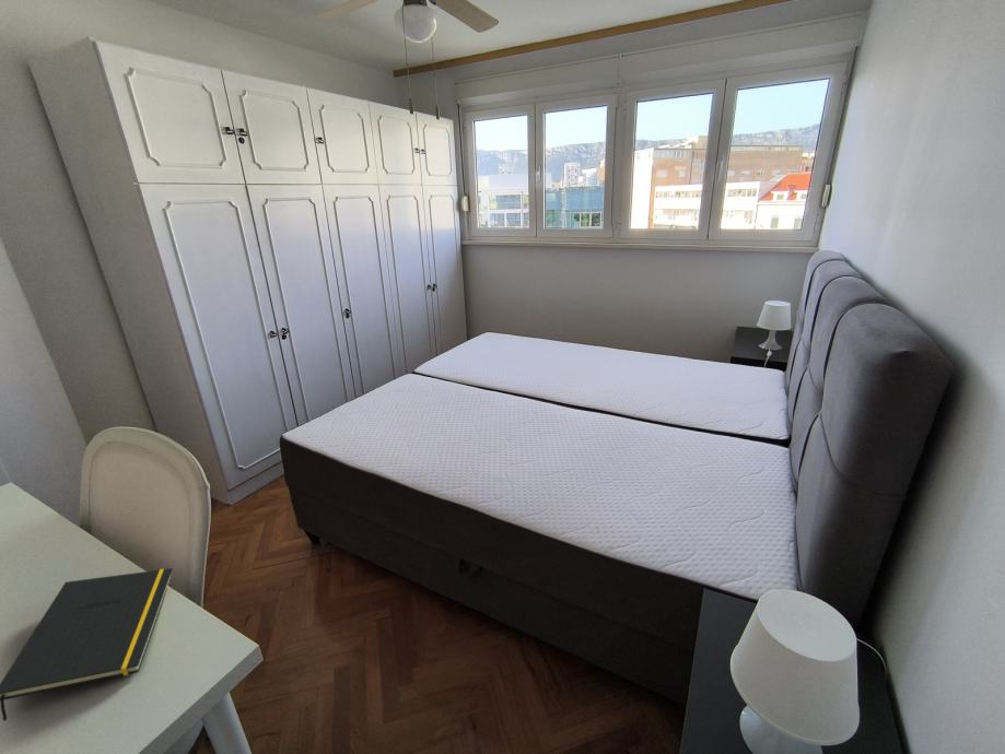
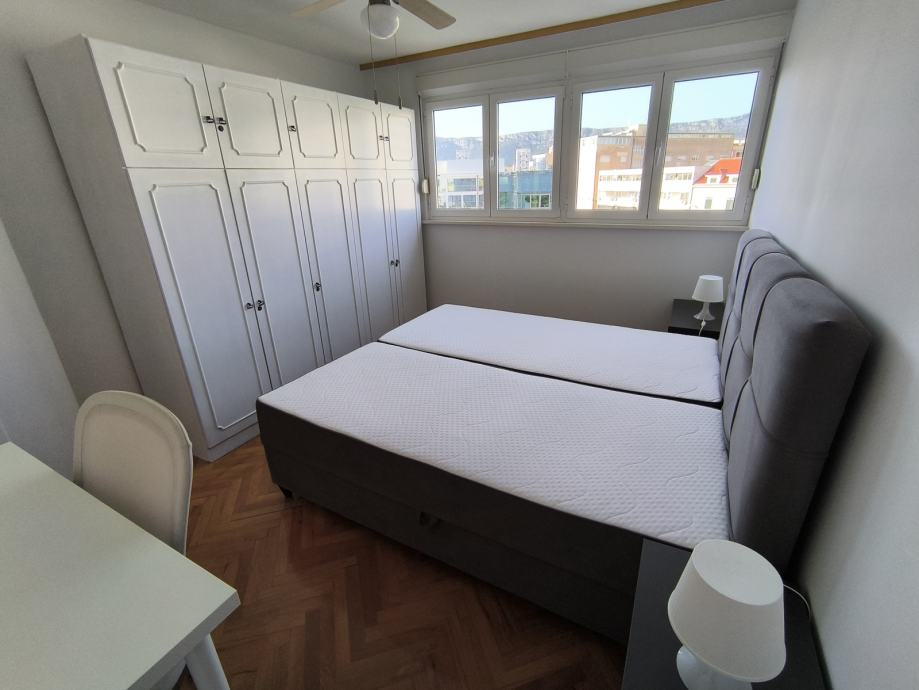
- notepad (98, 623)
